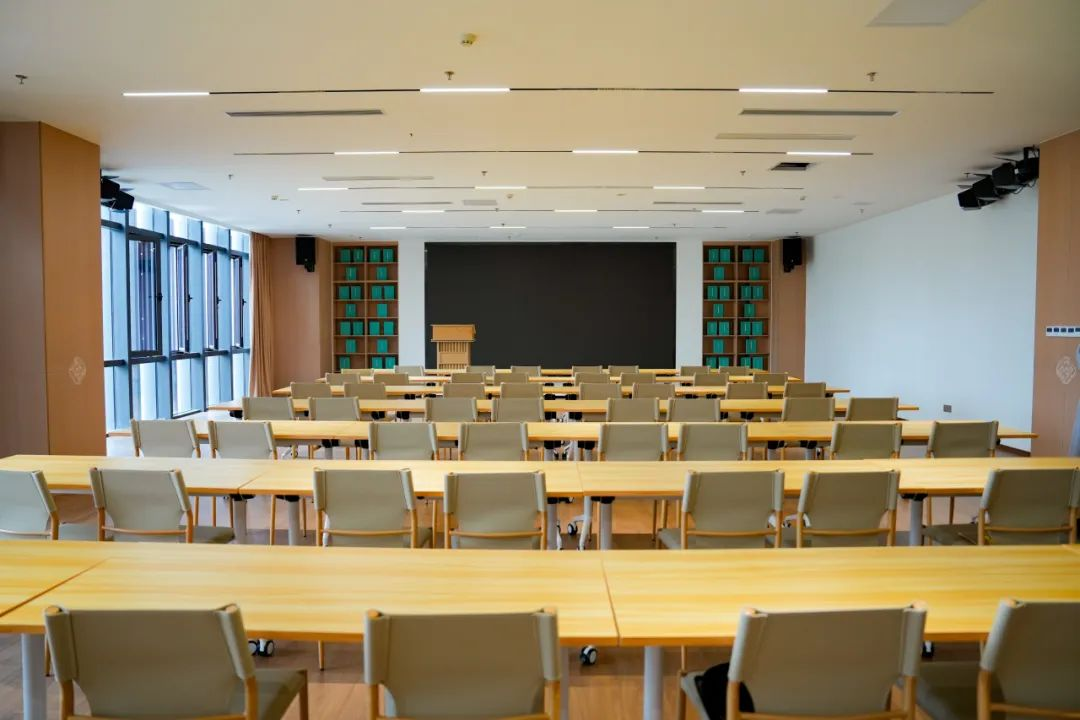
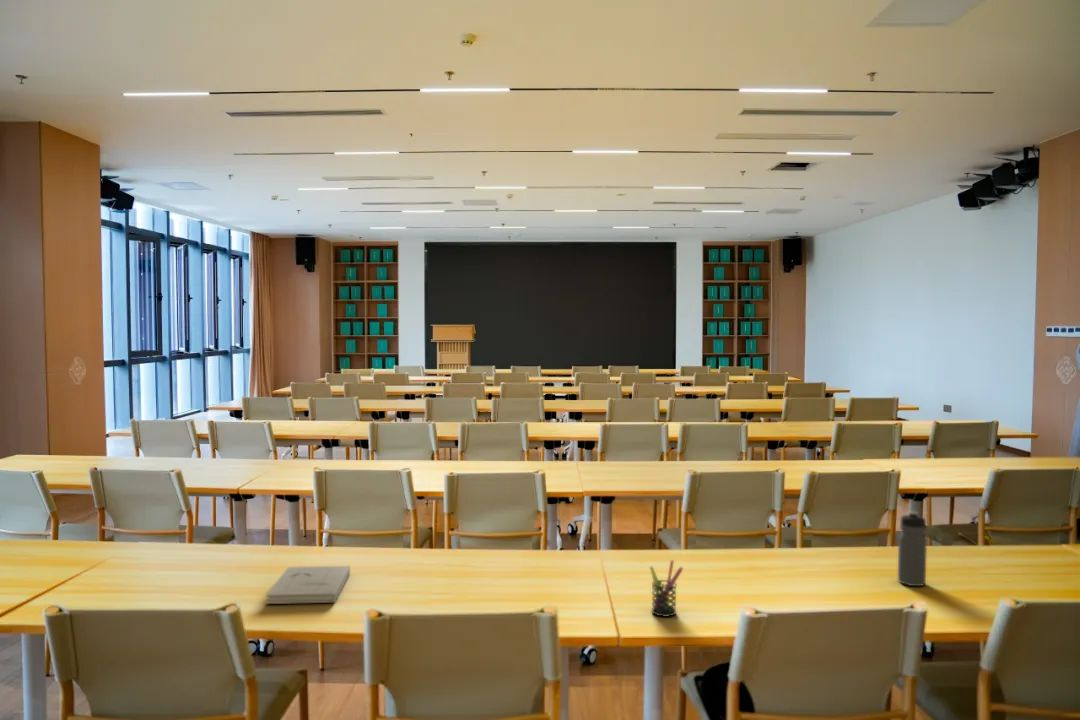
+ book (310, 583)
+ pen holder (662, 586)
+ water bottle (912, 547)
